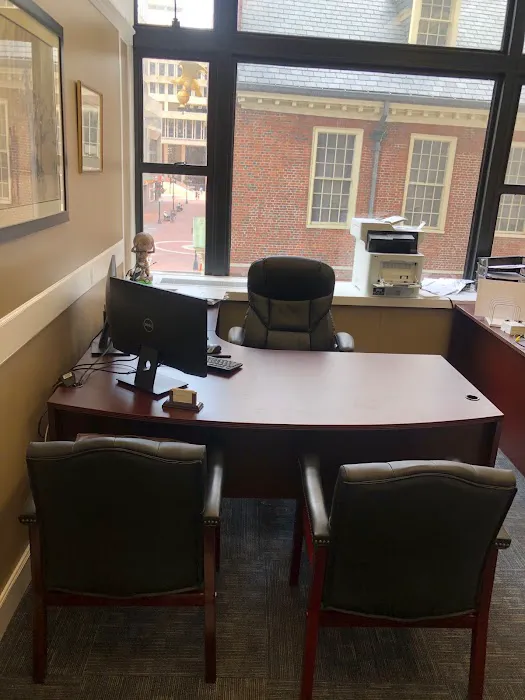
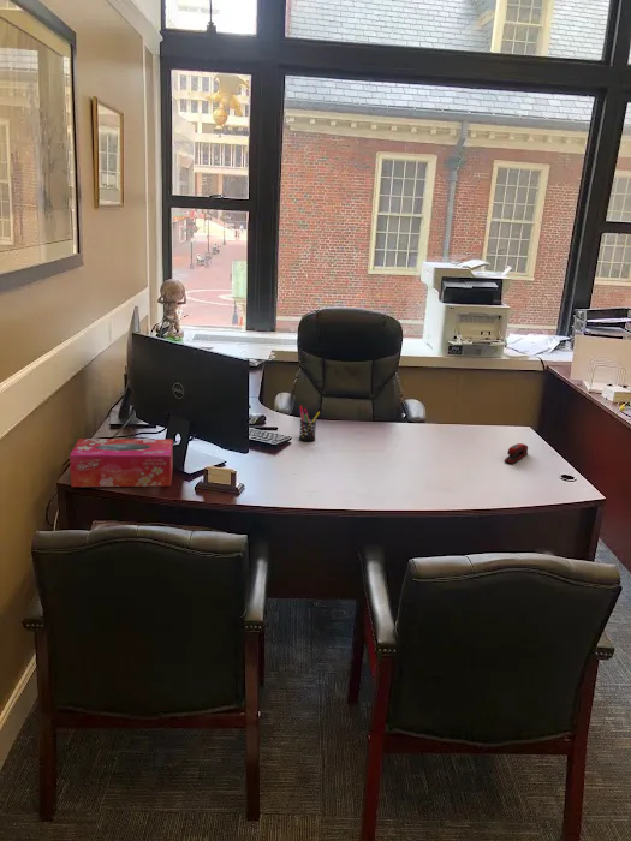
+ tissue box (124, 461)
+ stapler (517, 451)
+ pen holder (306, 423)
